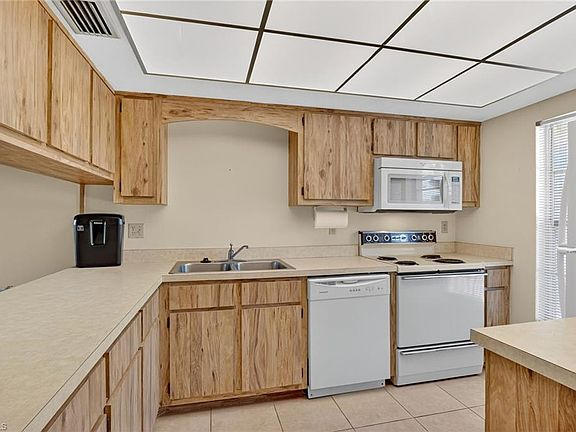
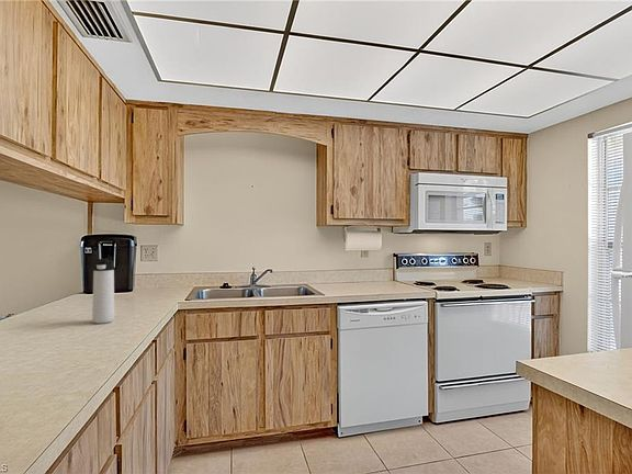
+ thermos bottle (102, 290)
